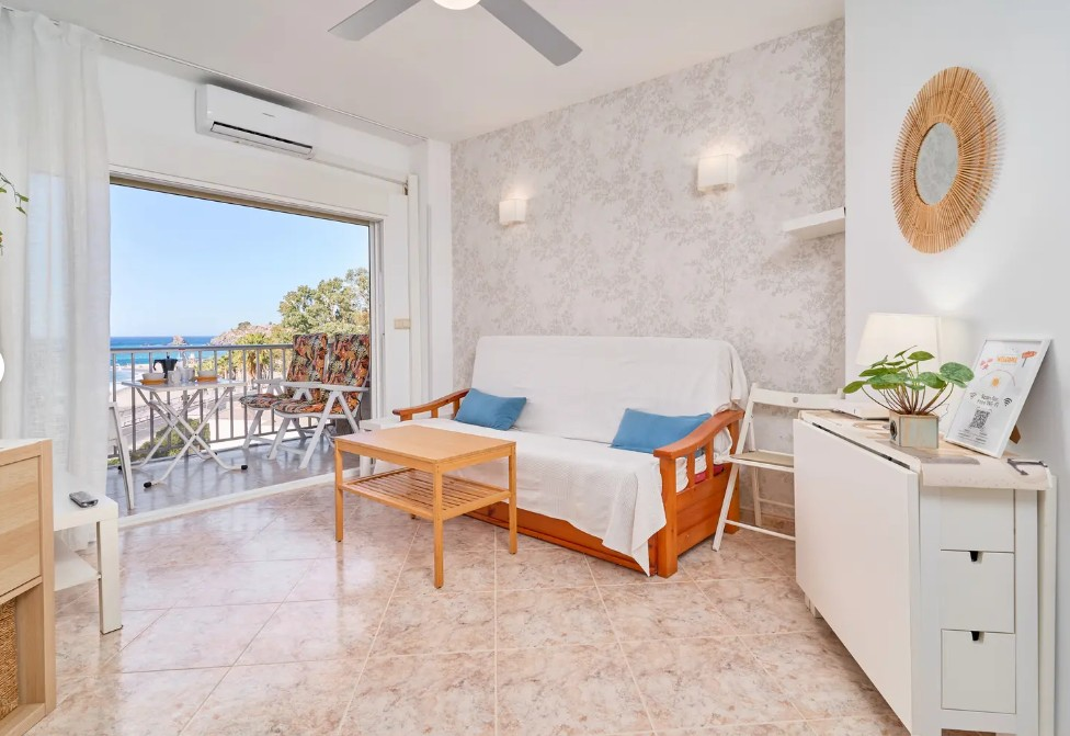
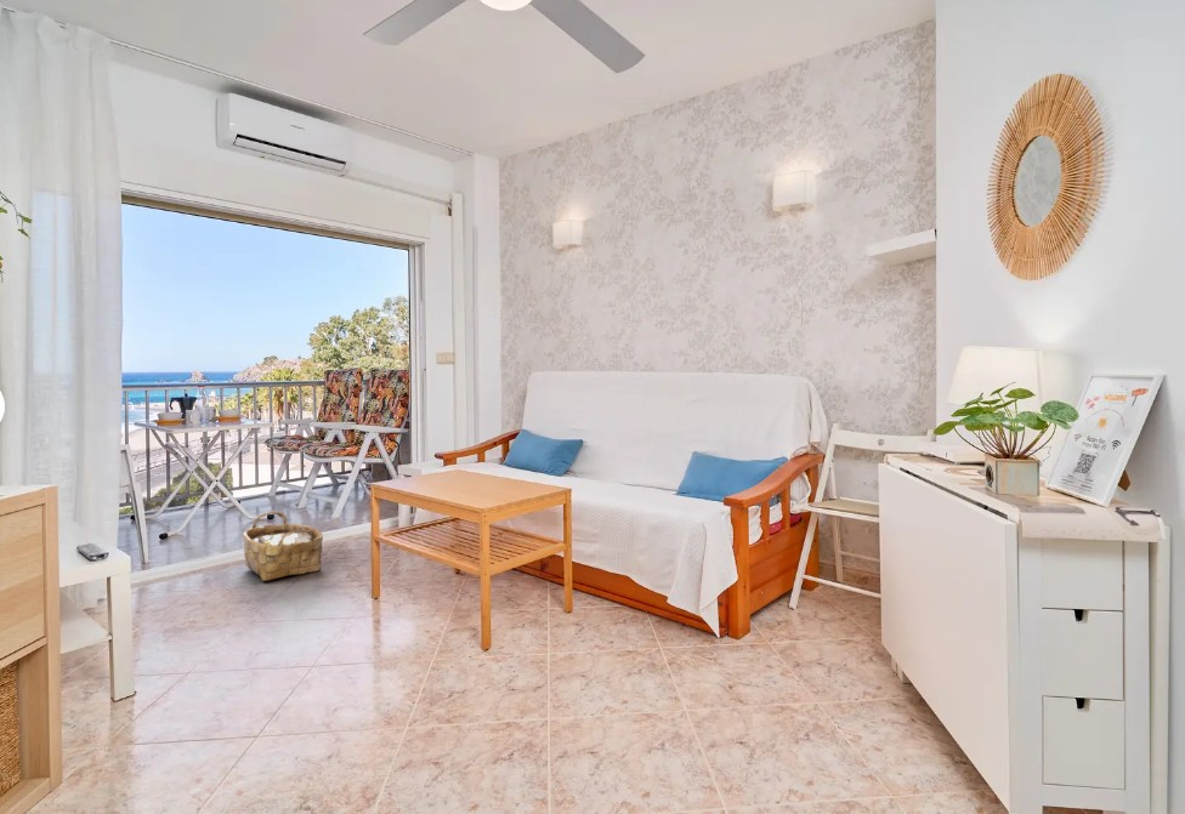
+ woven basket (283, 542)
